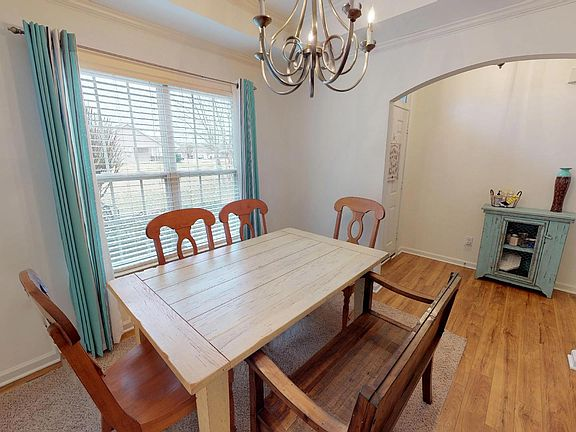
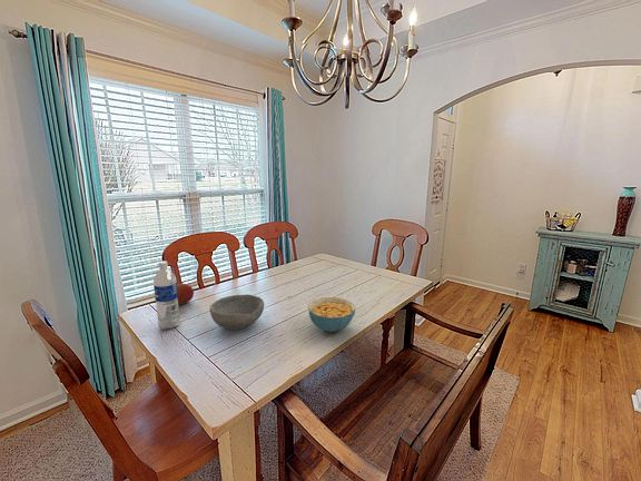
+ fruit (180, 293)
+ water bottle (166, 294)
+ cereal bowl (331, 317)
+ bowl (237, 313)
